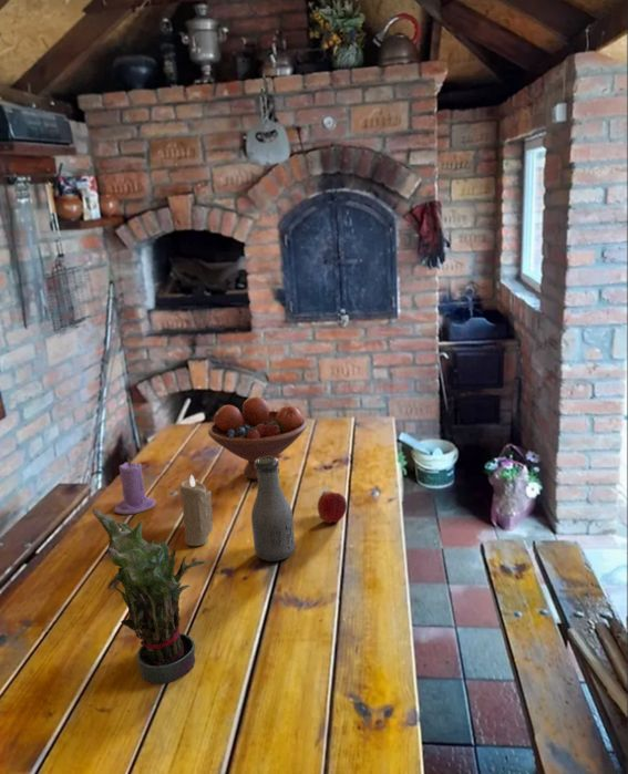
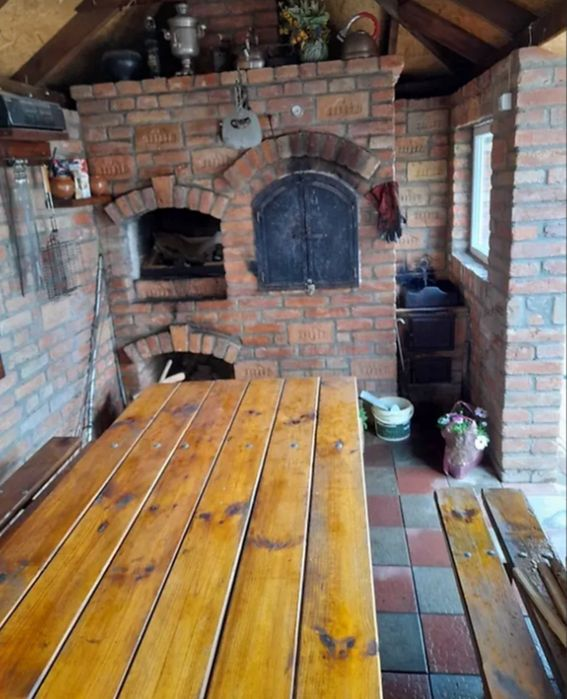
- potted plant (147, 589)
- bottle (270, 507)
- candle (197, 503)
- peach (331, 507)
- fruit bowl (258, 440)
- candle (131, 482)
